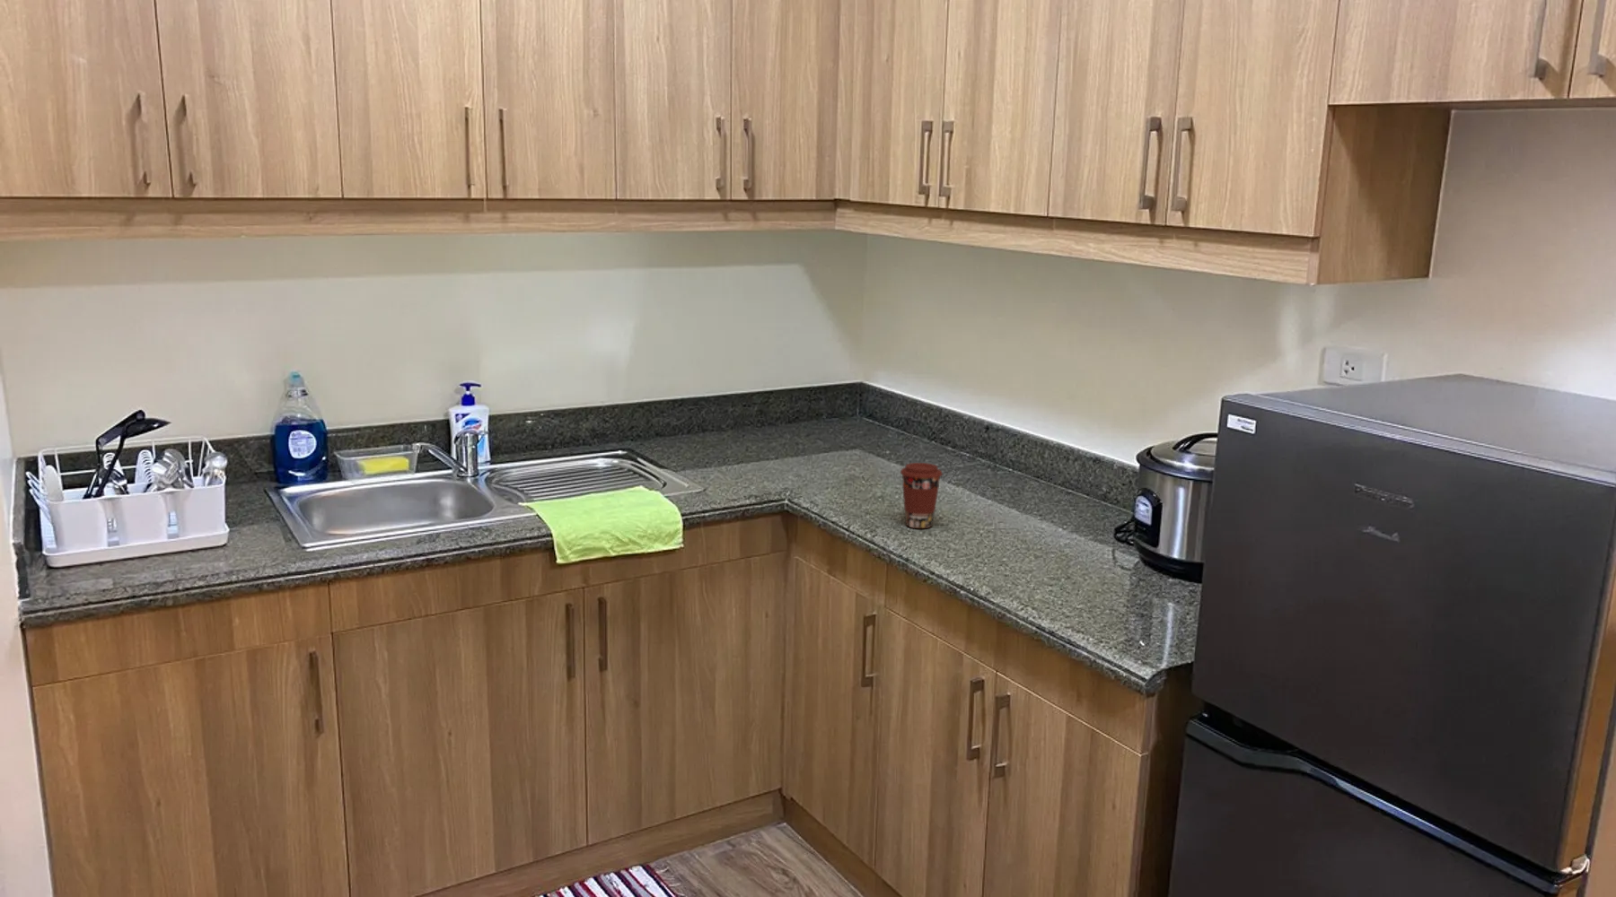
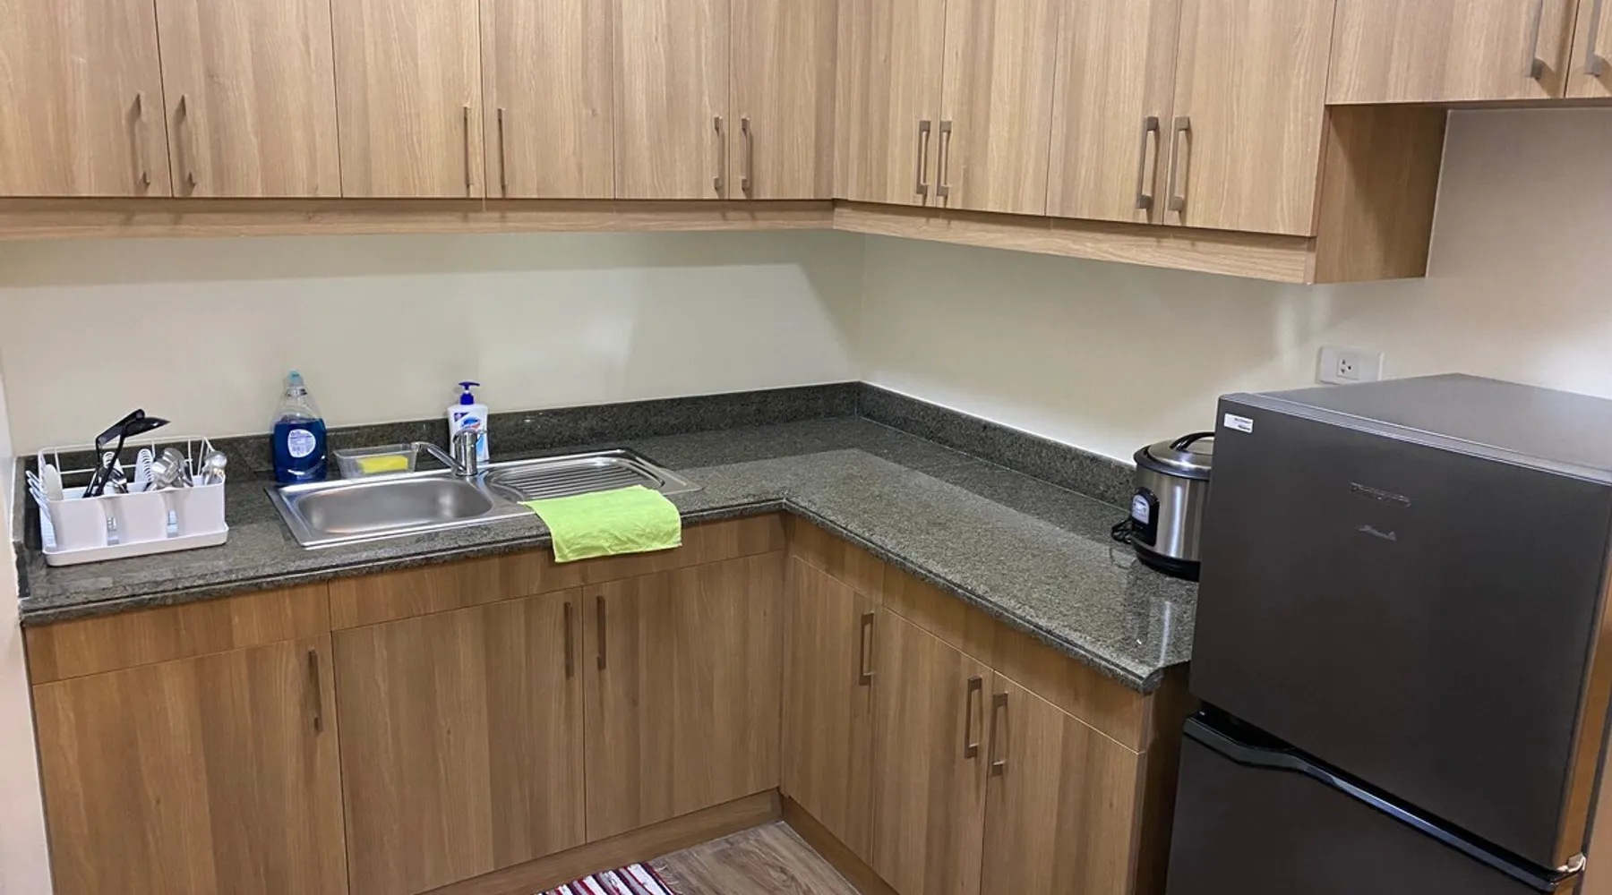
- coffee cup (921, 495)
